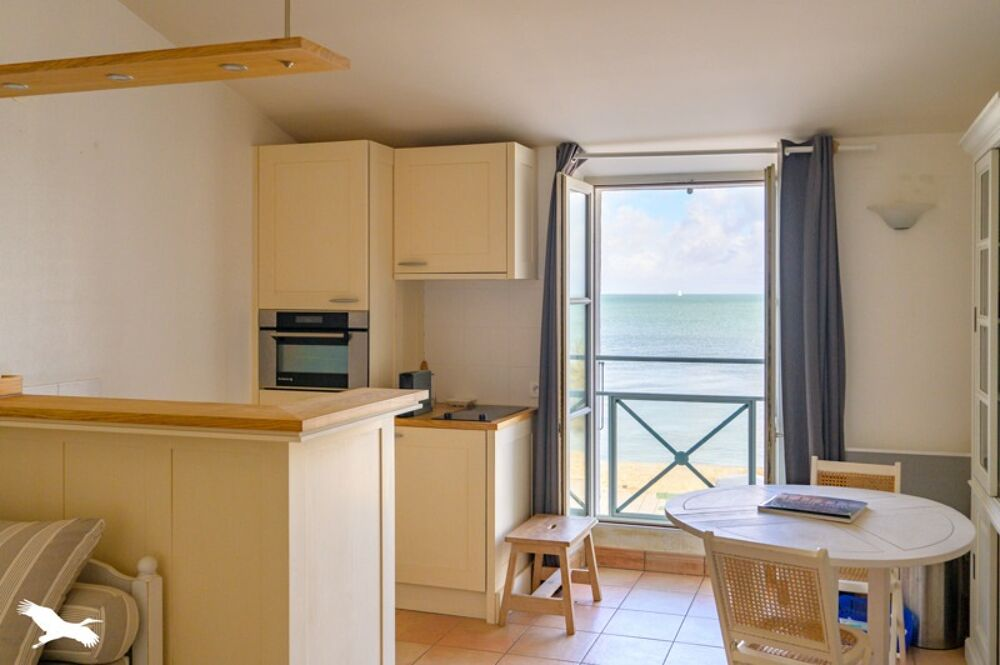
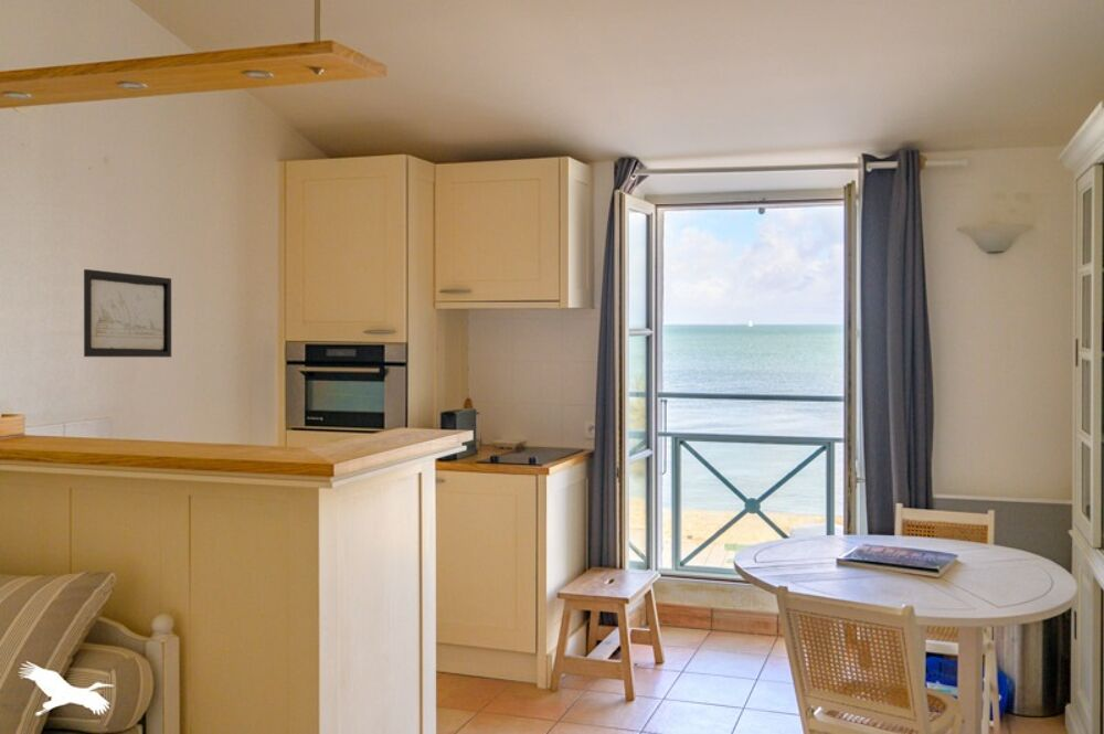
+ wall art (129, 315)
